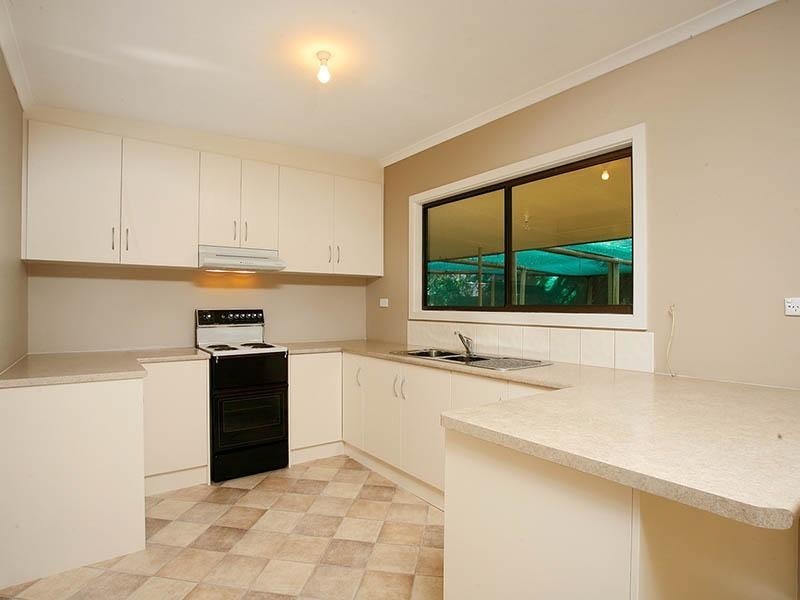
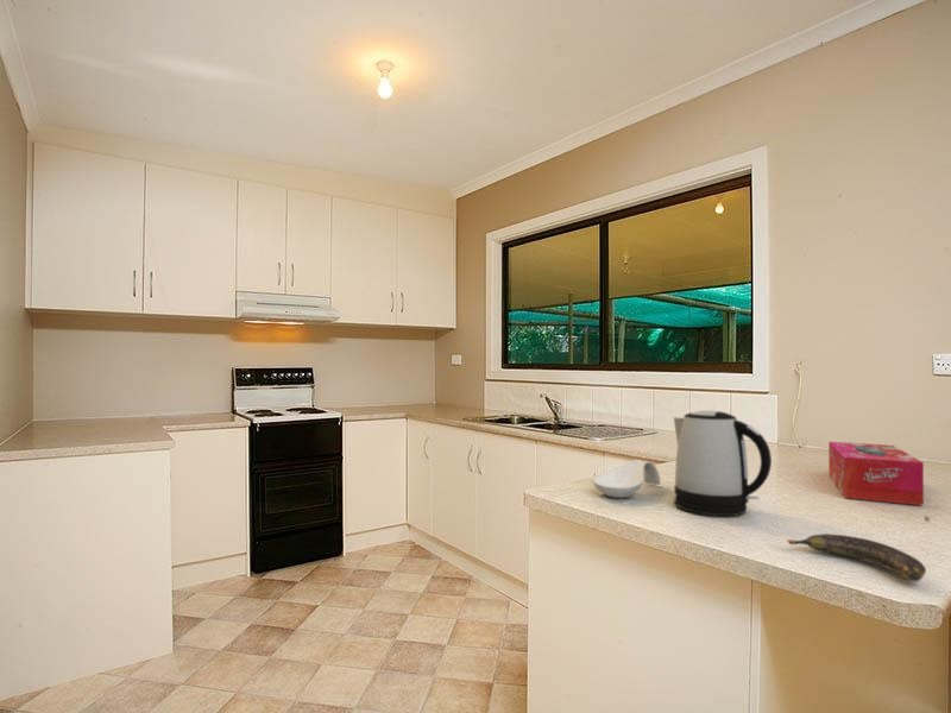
+ tissue box (870, 469)
+ kettle (719, 460)
+ spoon rest (629, 477)
+ banana (858, 553)
